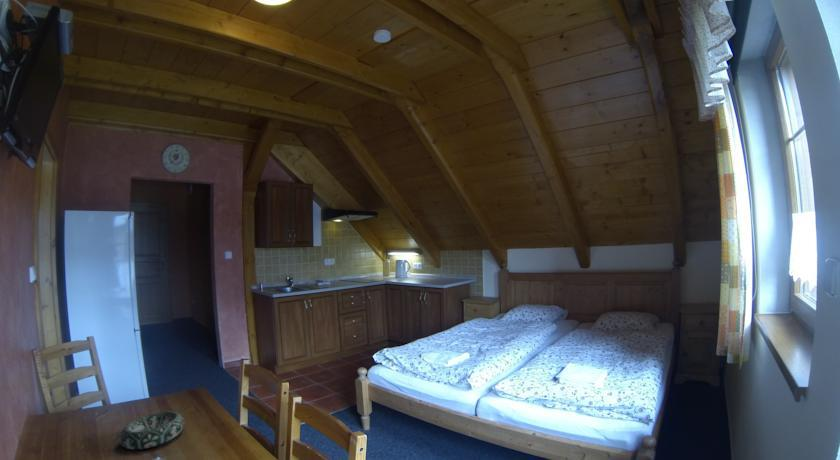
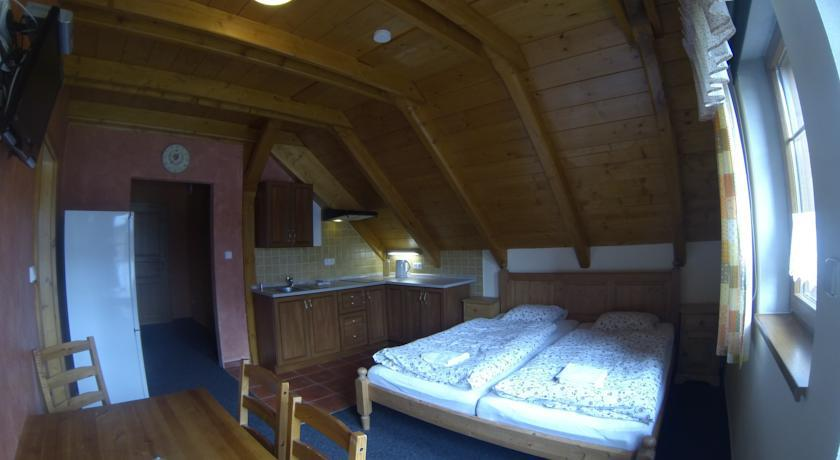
- decorative bowl (152, 429)
